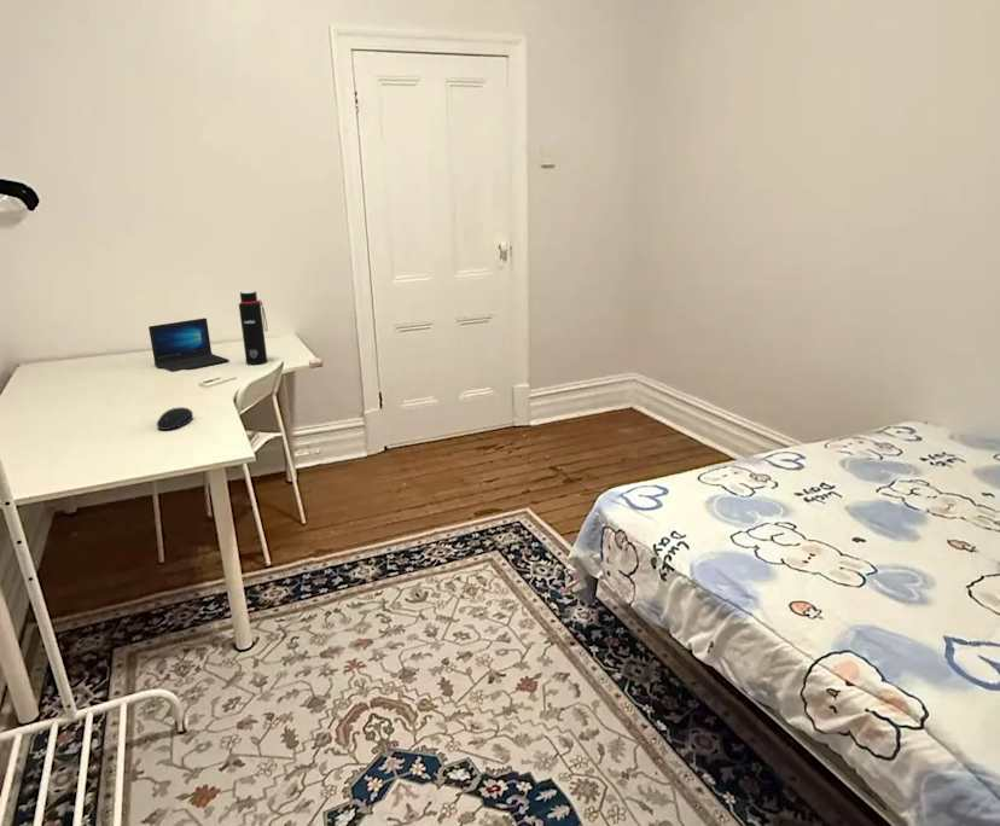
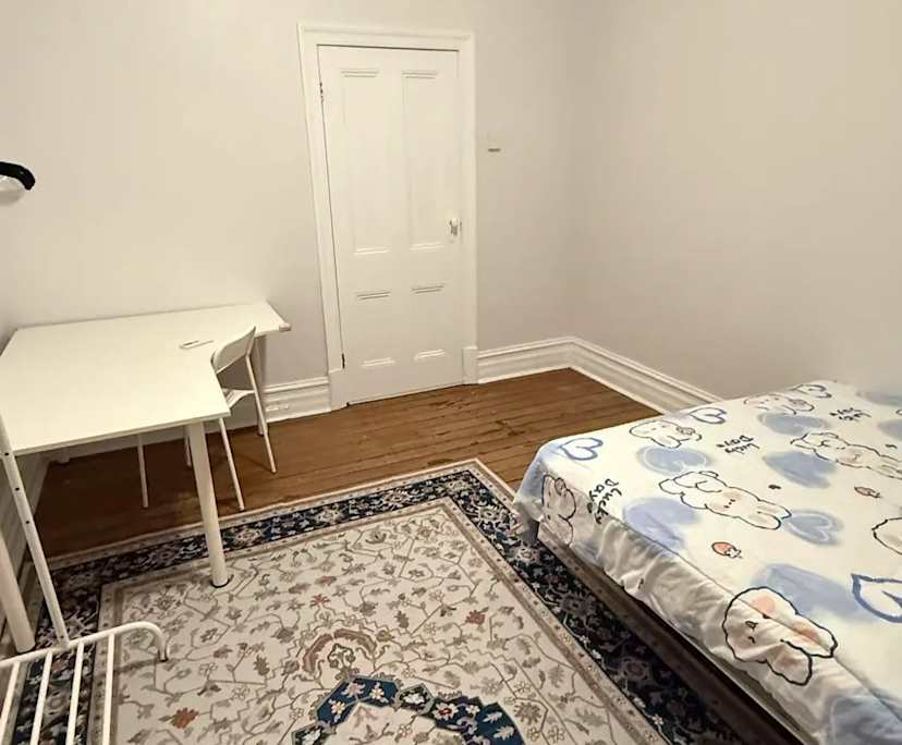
- computer mouse (174, 417)
- water bottle (254, 327)
- laptop (188, 344)
